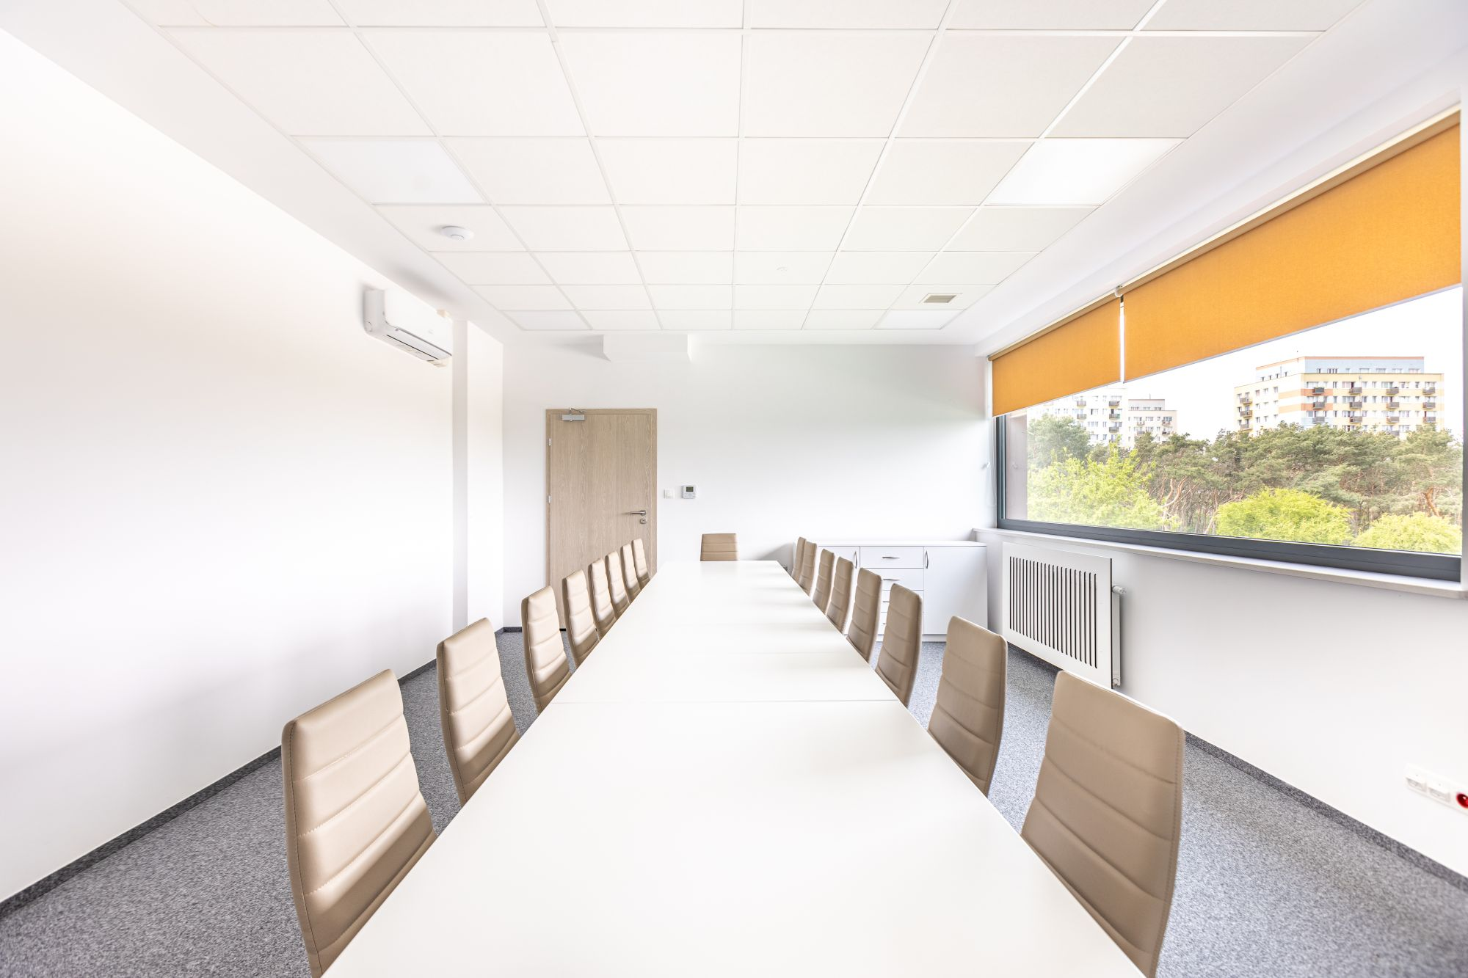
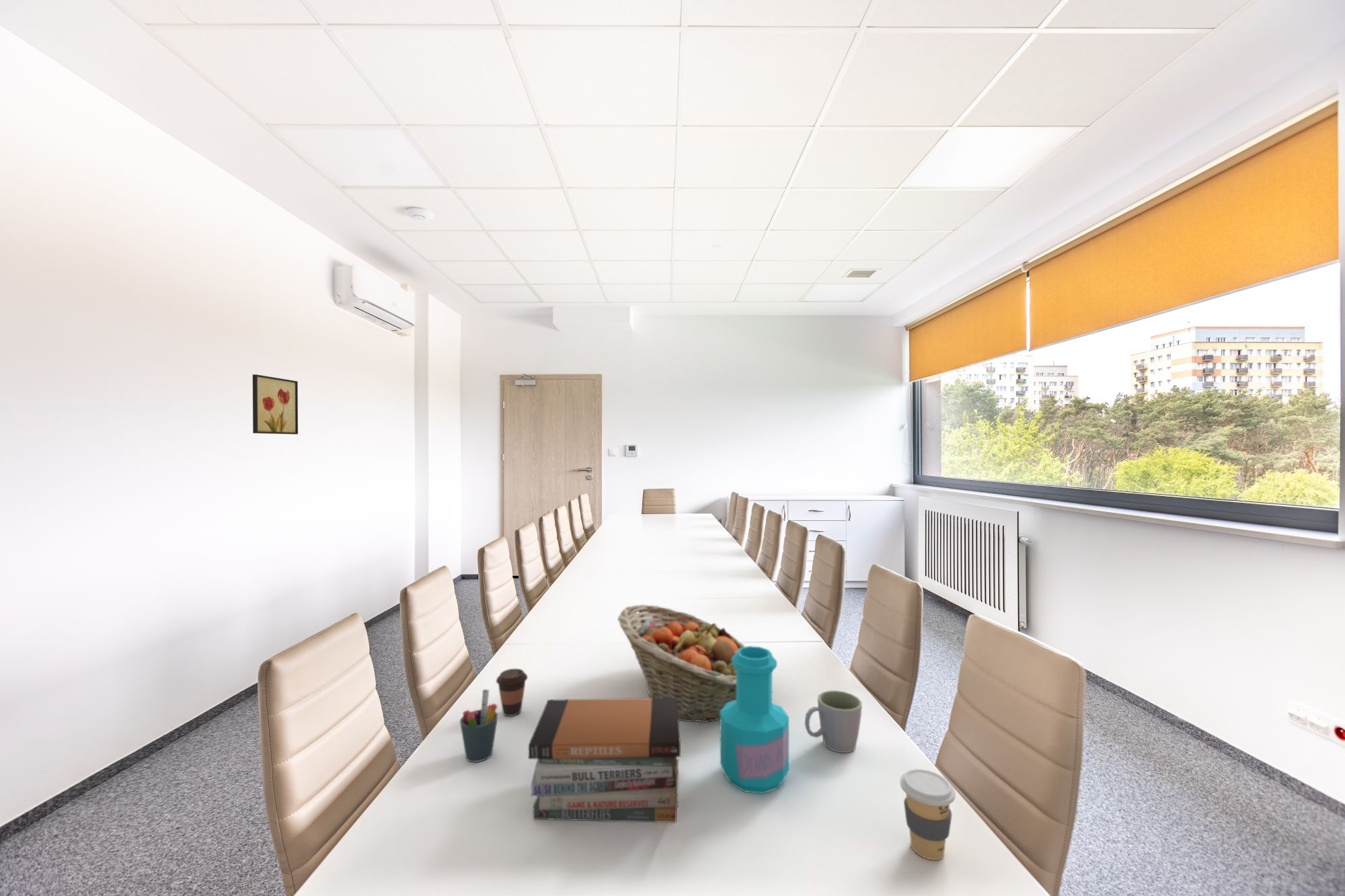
+ wall art (275, 405)
+ mug (832, 723)
+ coffee cup (927, 815)
+ pen holder (479, 726)
+ coffee cup (512, 692)
+ bottle (754, 714)
+ book stack (608, 756)
+ fruit basket (691, 653)
